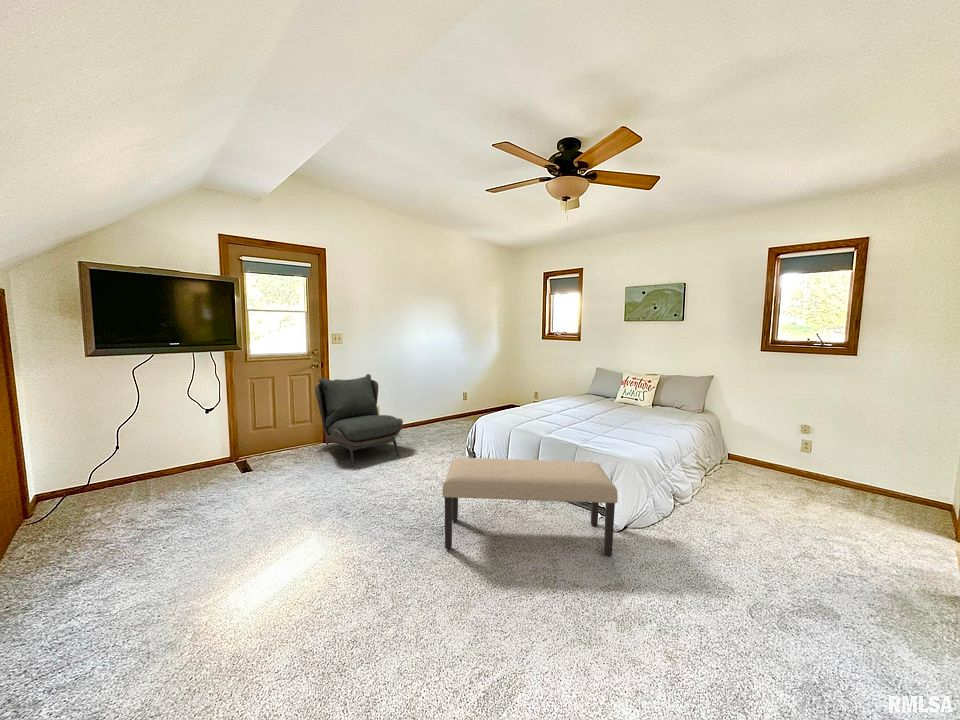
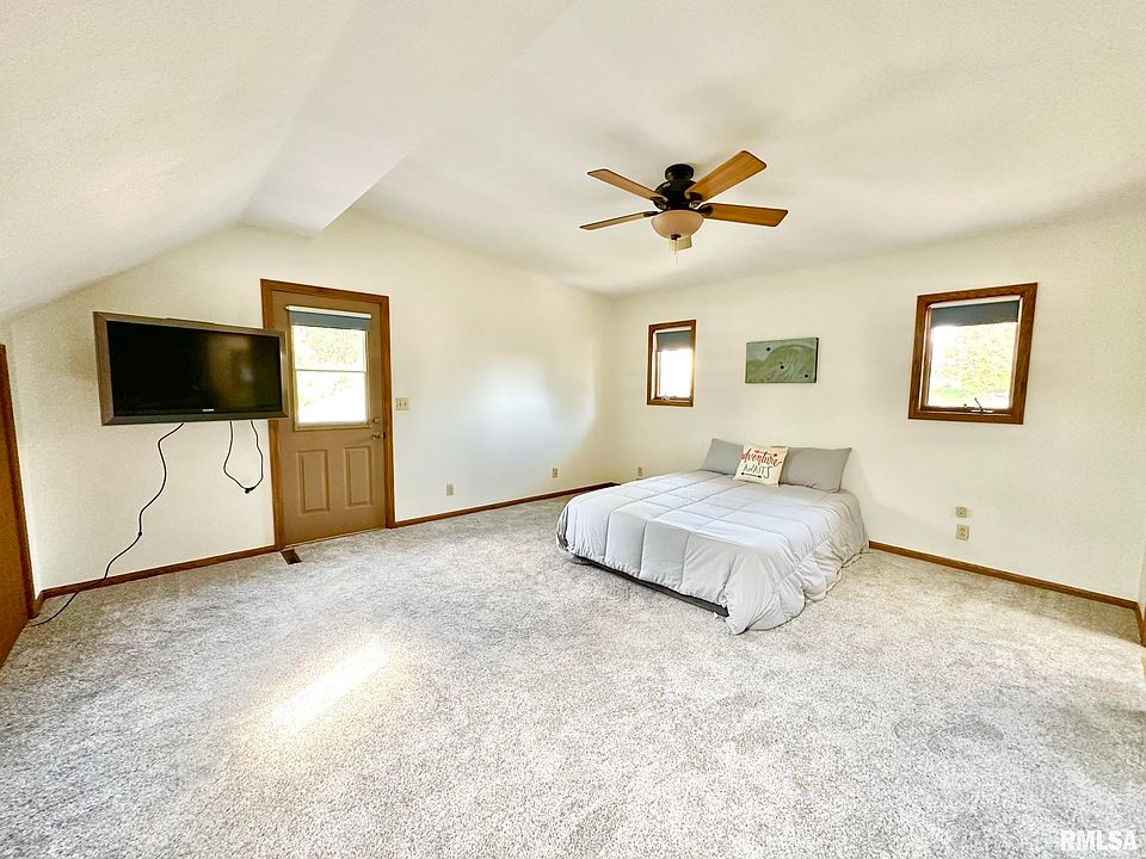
- bench (526, 499)
- armless chair (358, 415)
